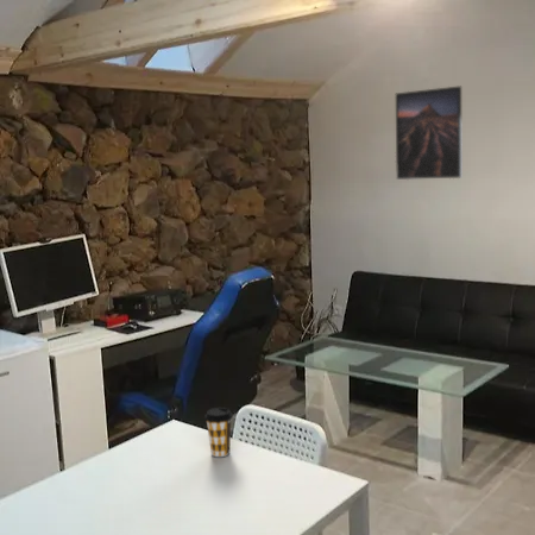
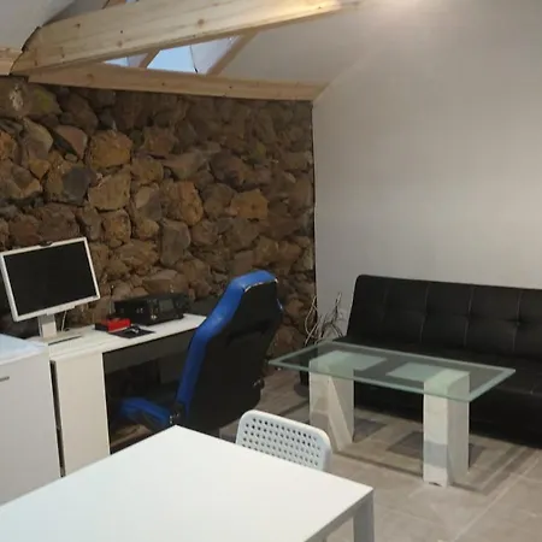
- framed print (427, 134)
- coffee cup (219, 432)
